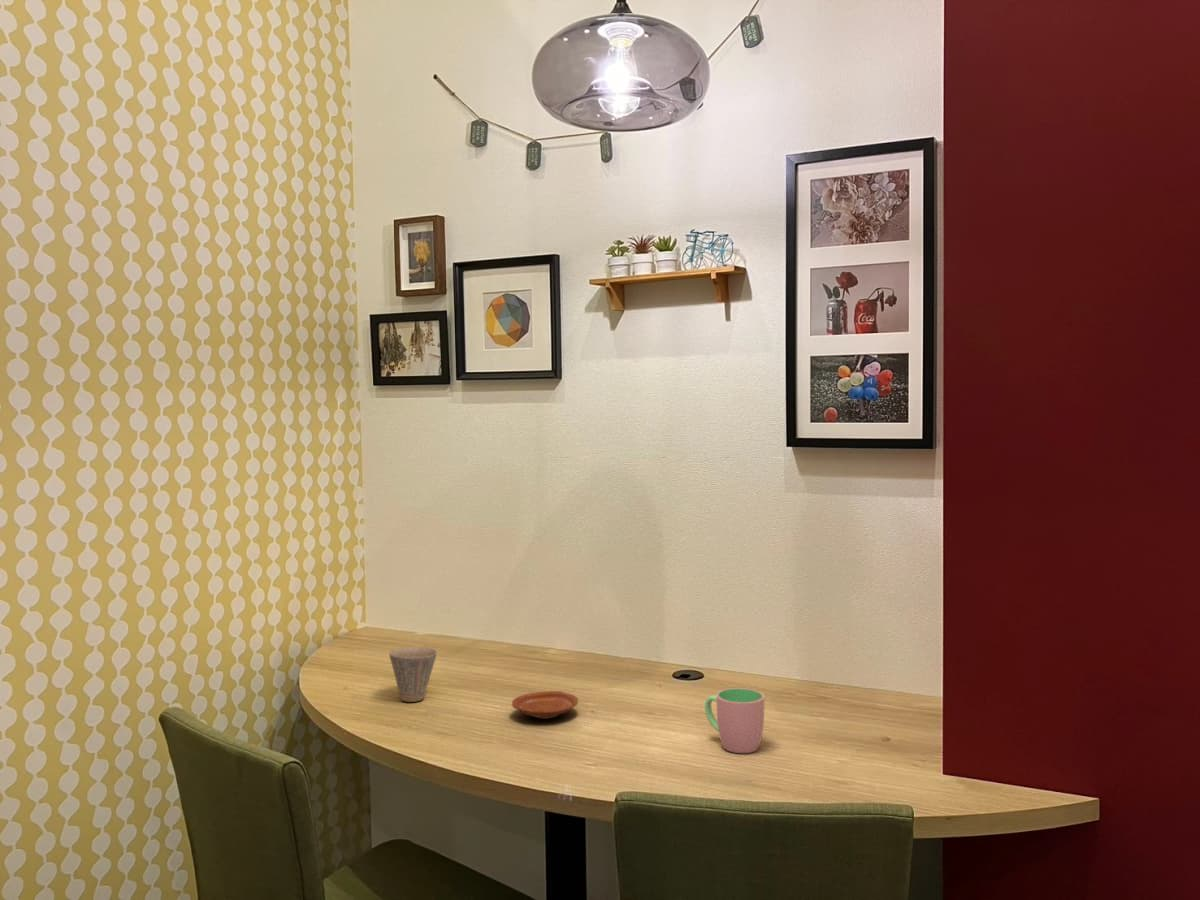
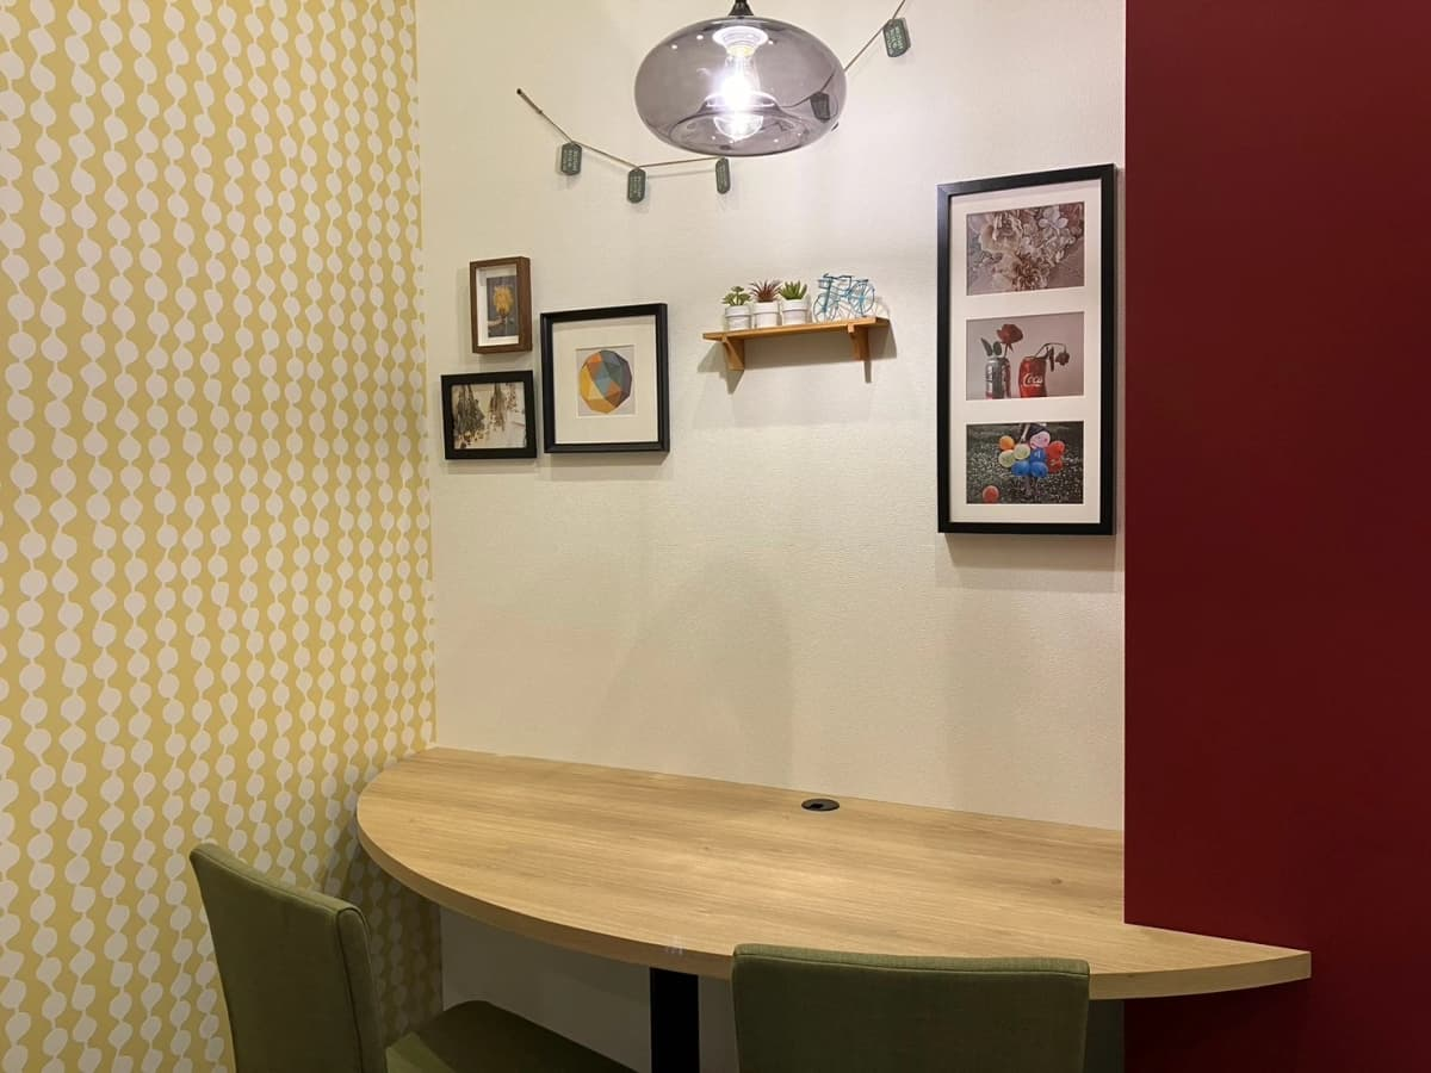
- cup (733, 719)
- cup (413, 674)
- plate (545, 707)
